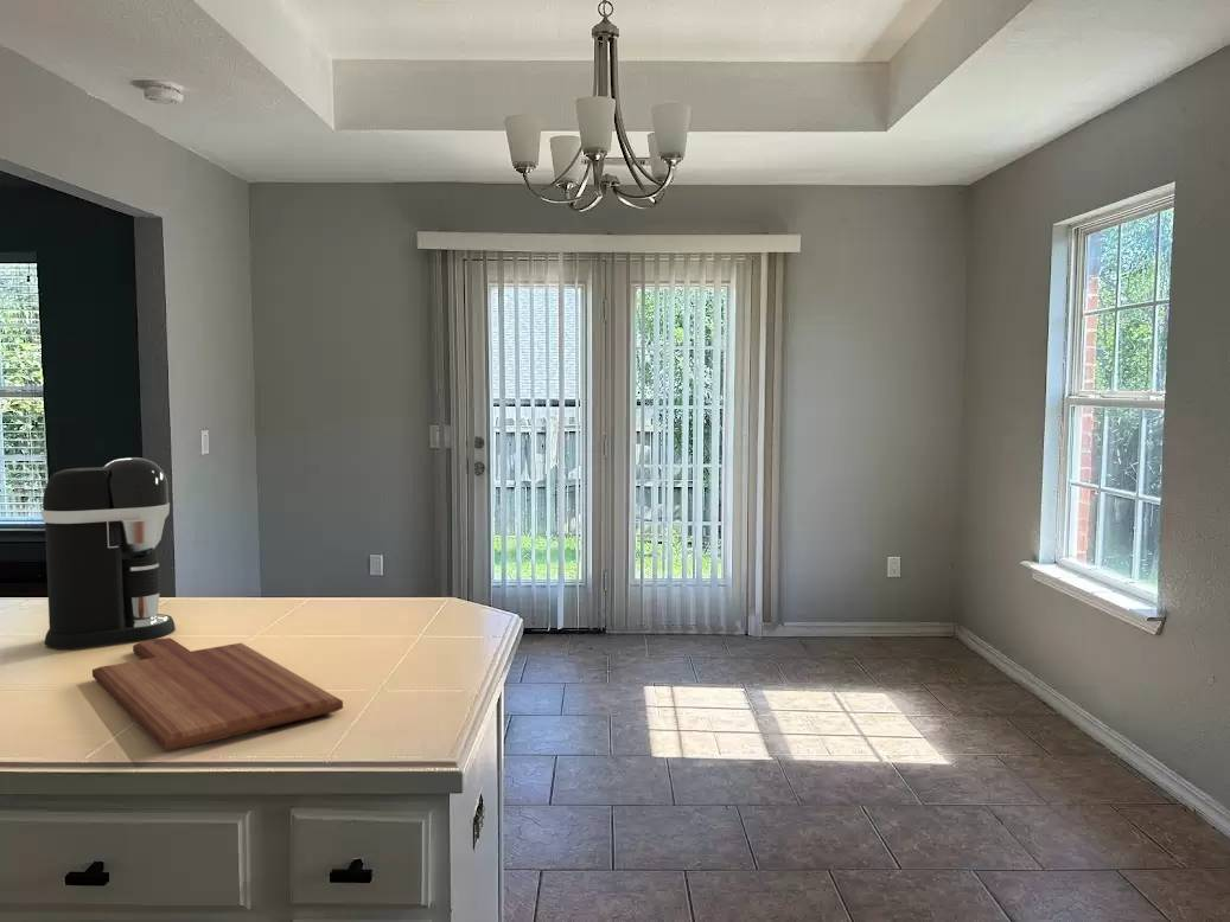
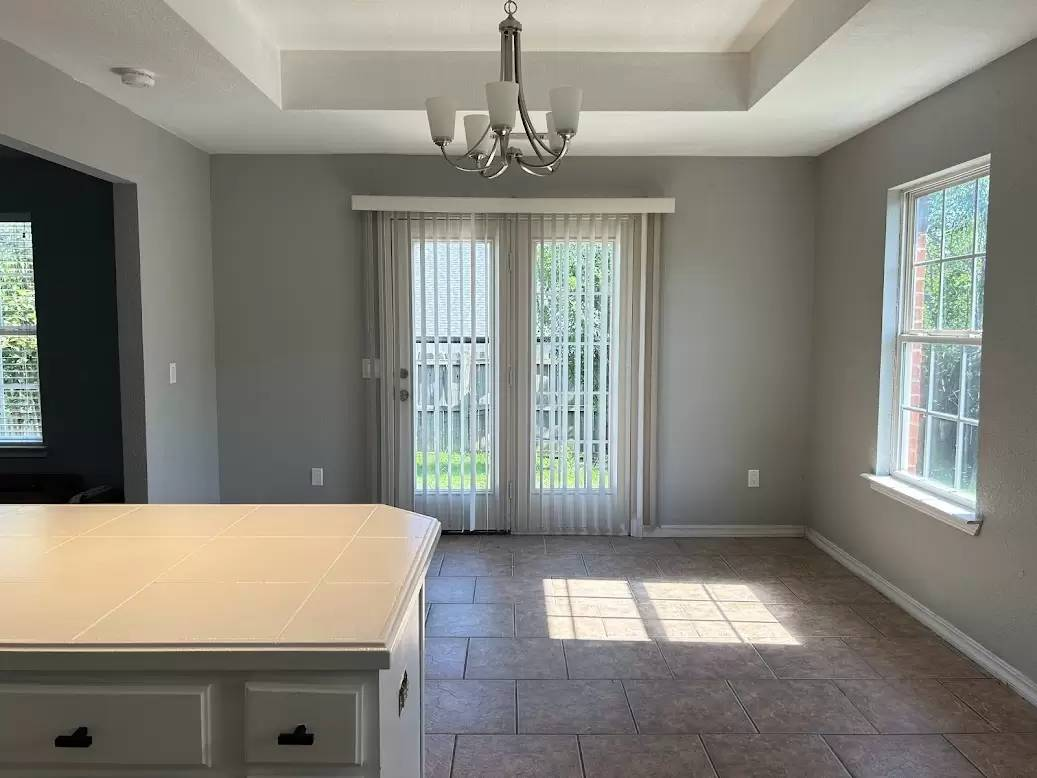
- coffee maker (108, 548)
- cutting board (208, 685)
